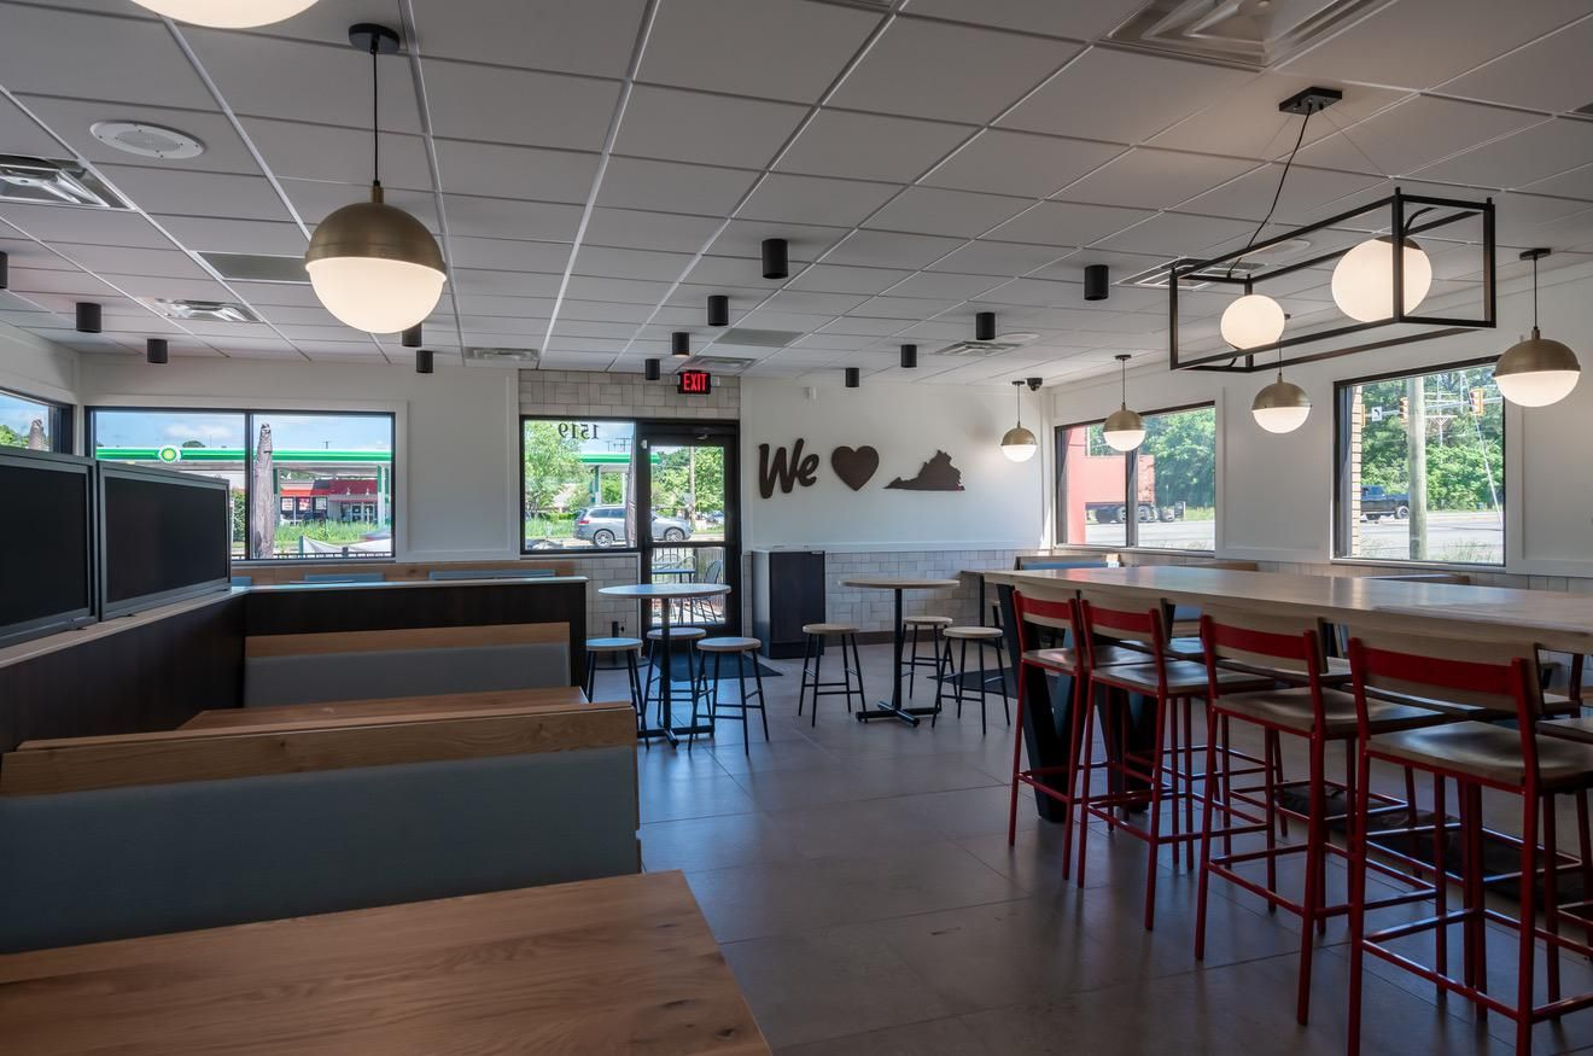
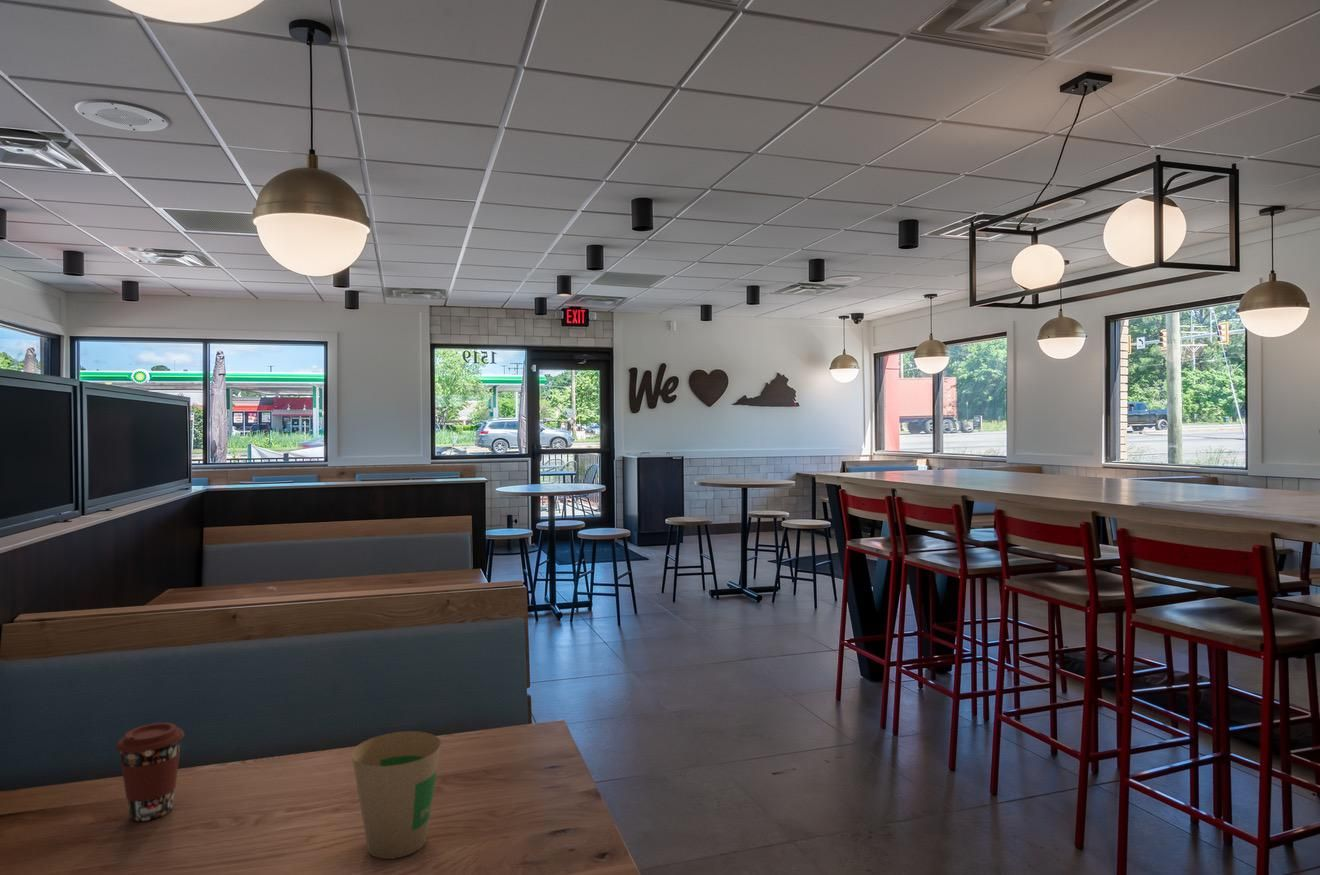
+ coffee cup (151, 771)
+ paper cup (397, 795)
